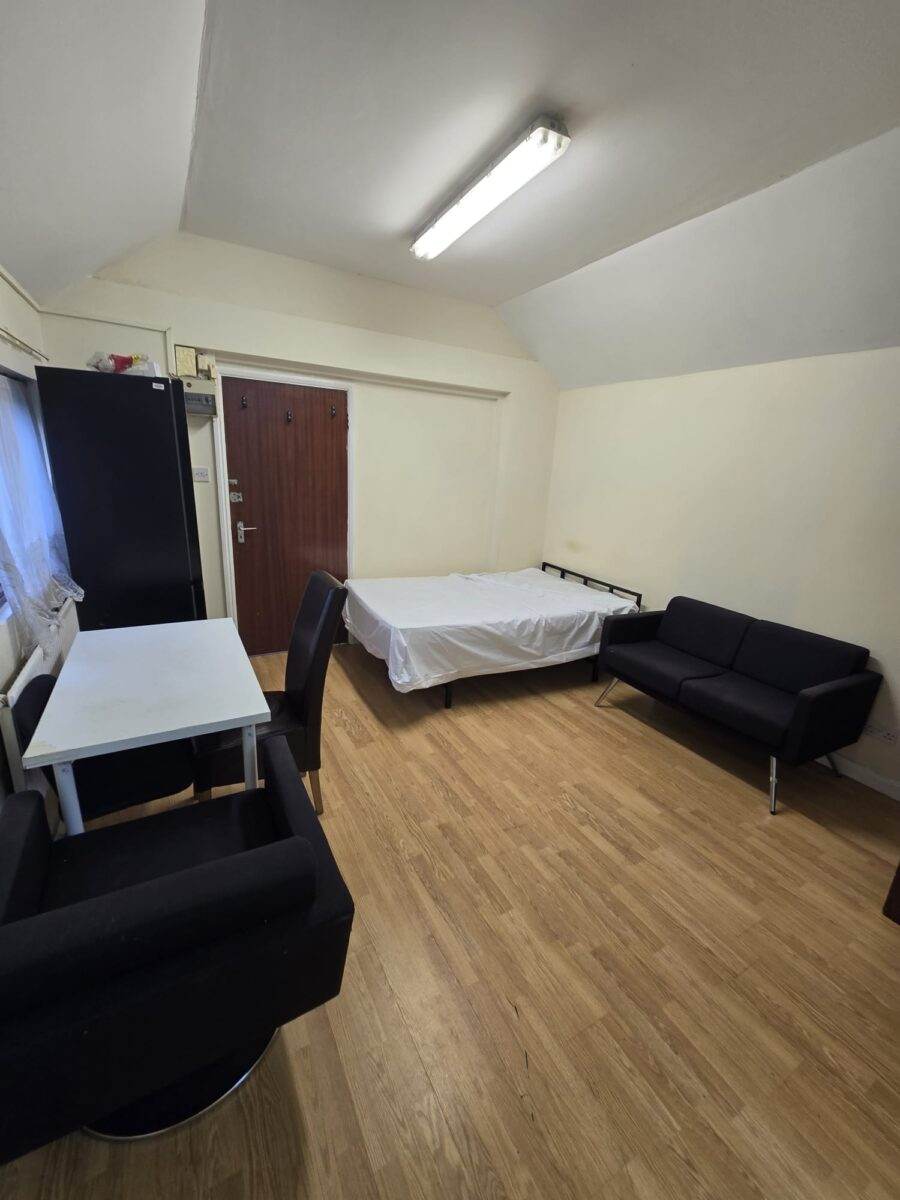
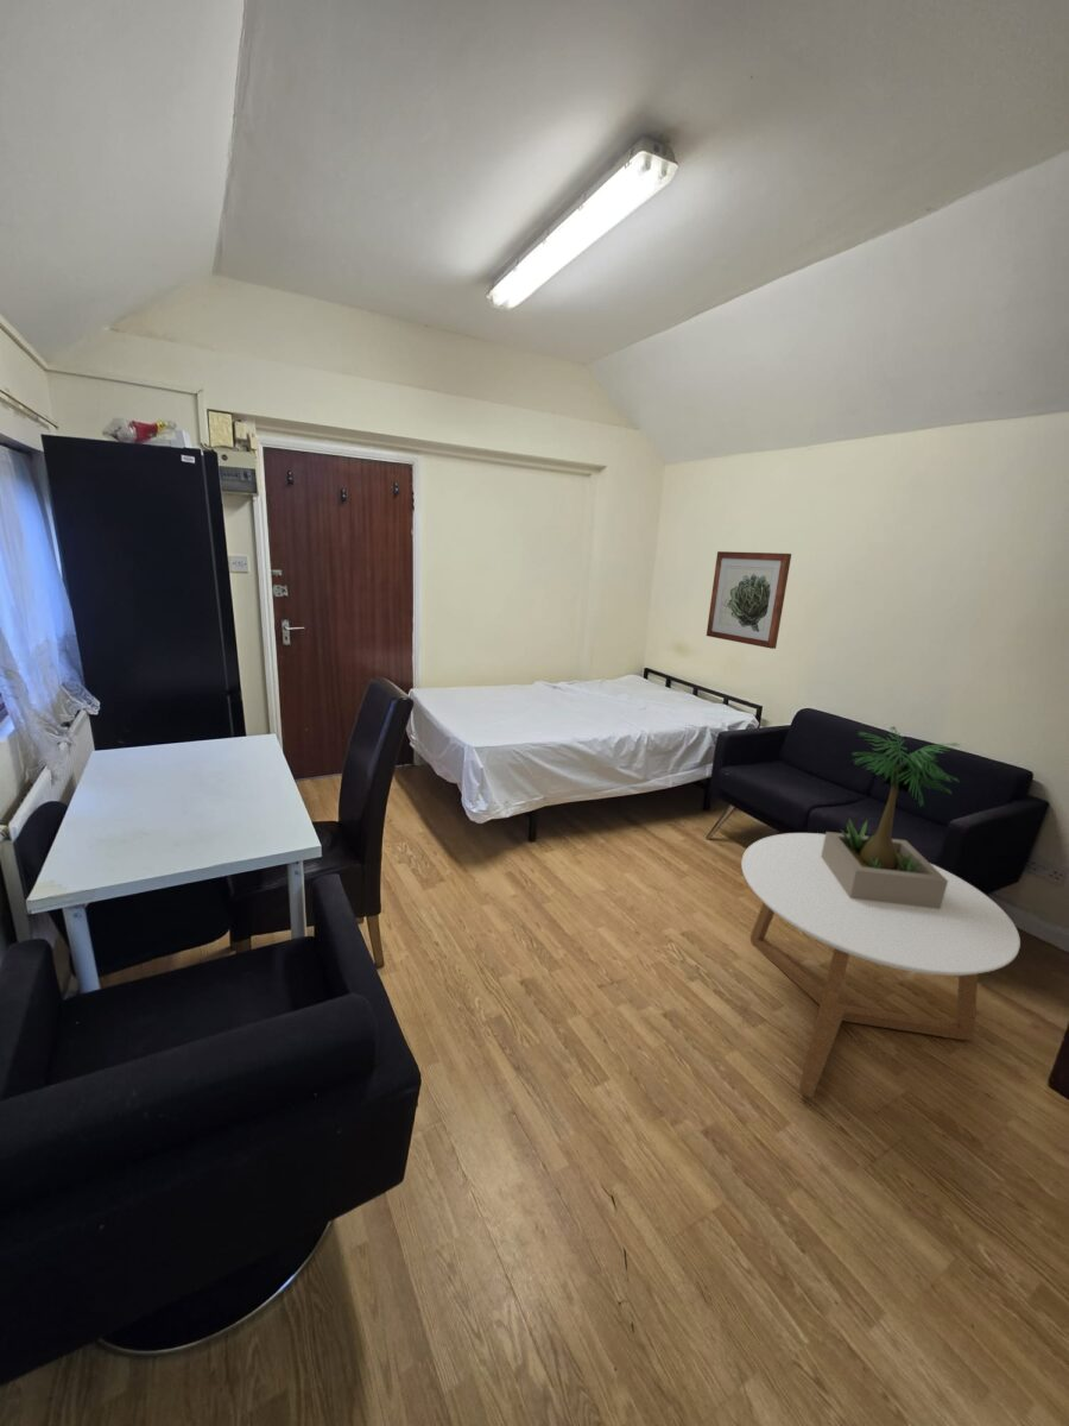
+ potted plant (885, 808)
+ wall art (745, 598)
+ coffee table (847, 952)
